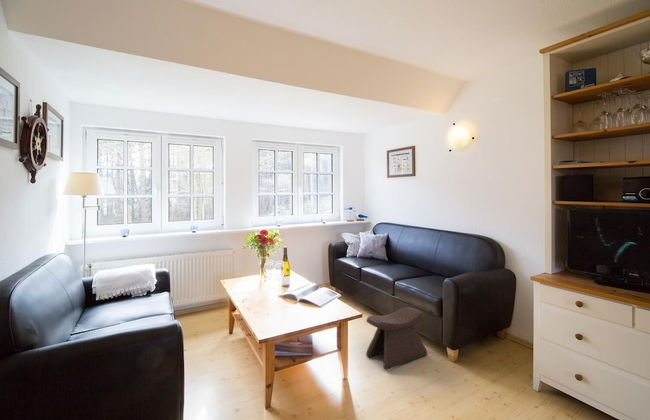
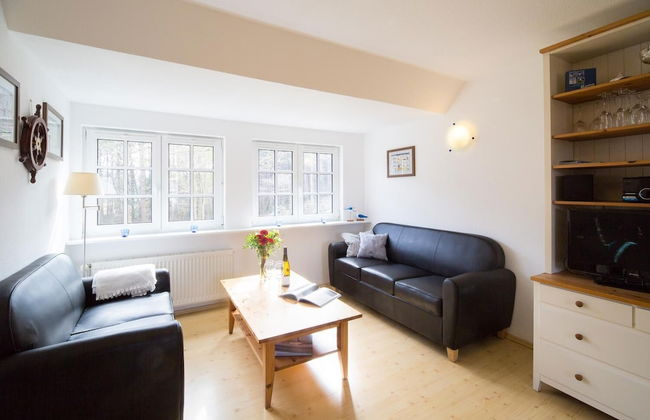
- stool (396, 334)
